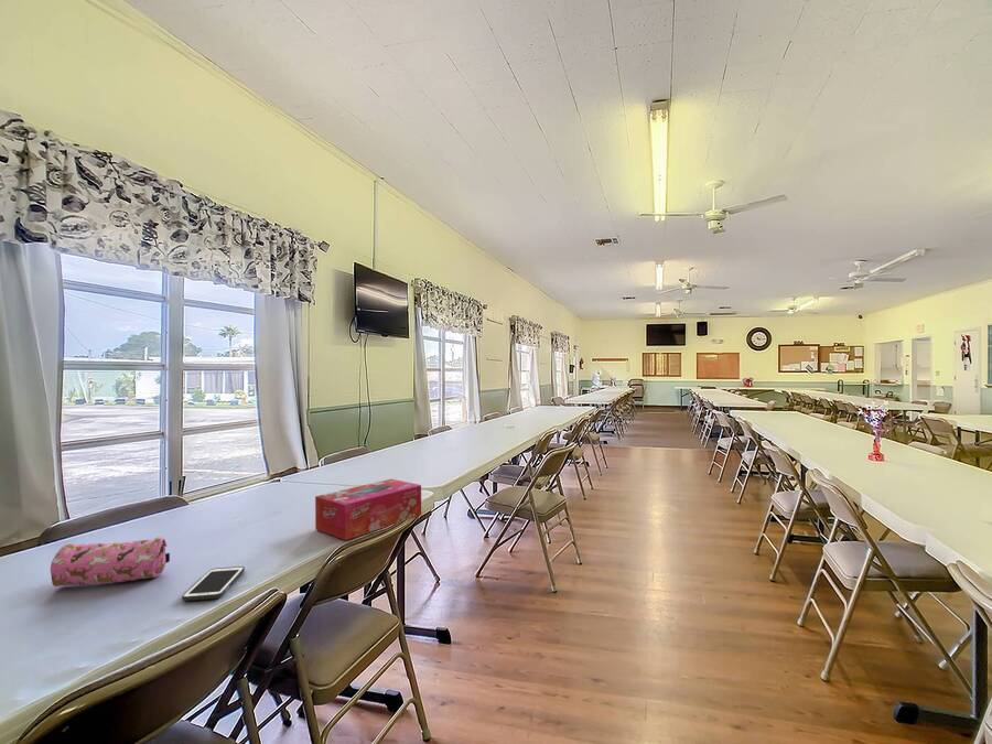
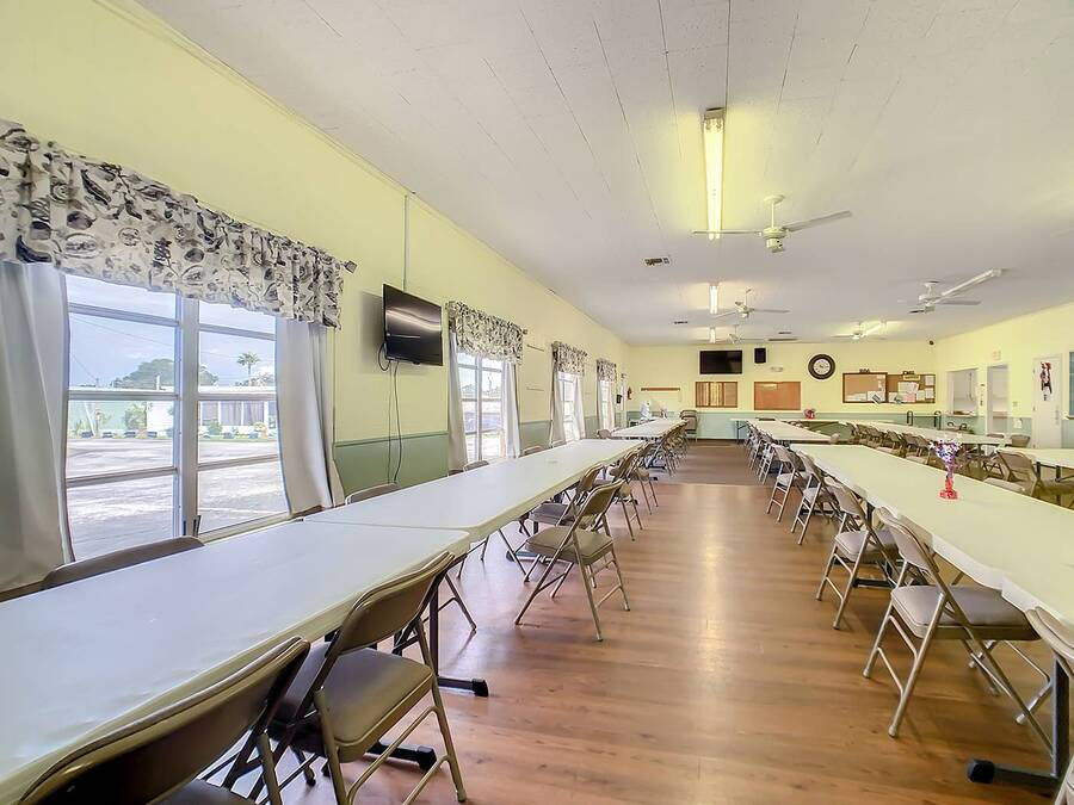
- tissue box (370, 506)
- cell phone (215, 582)
- pencil case (111, 560)
